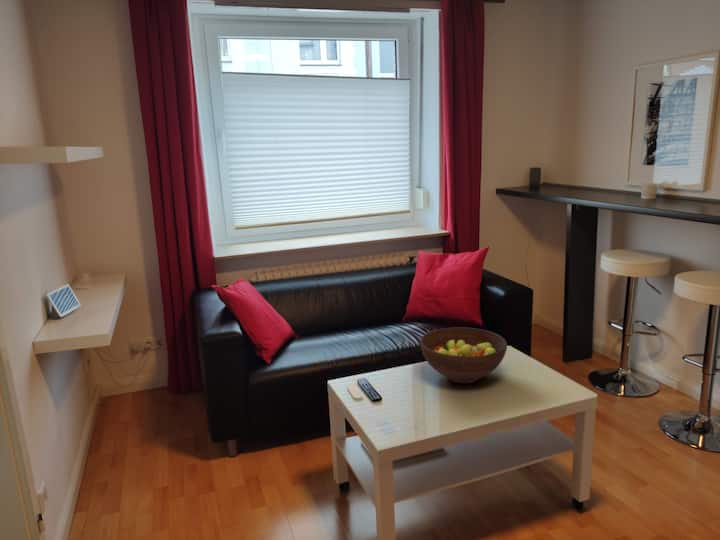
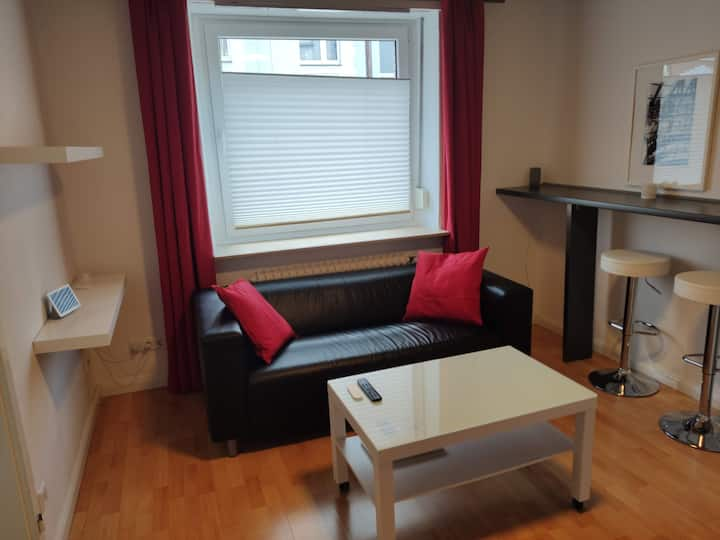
- fruit bowl (462, 359)
